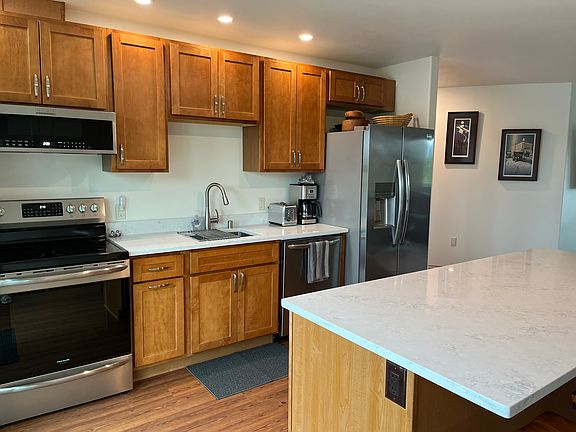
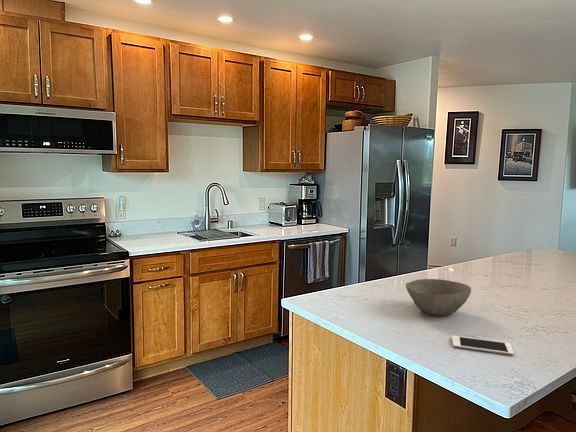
+ bowl (437, 298)
+ cell phone (481, 344)
